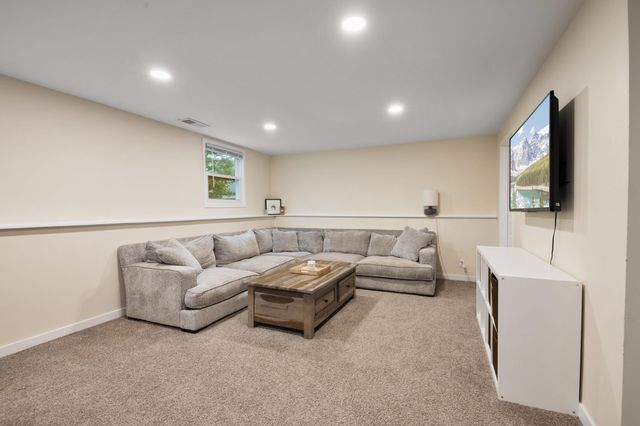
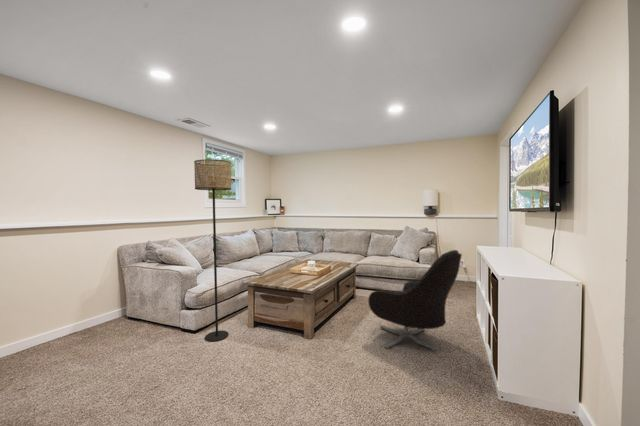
+ floor lamp (214, 249)
+ armchair (410, 292)
